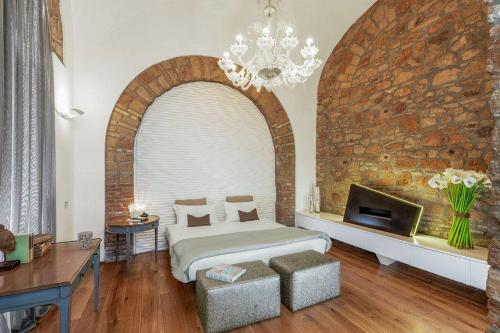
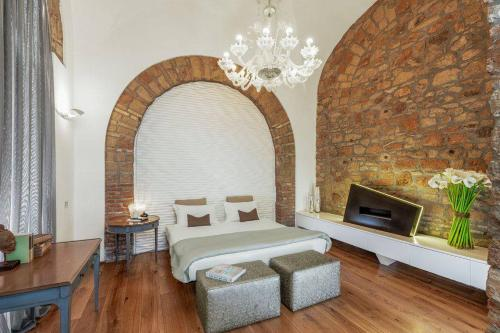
- cup (85, 240)
